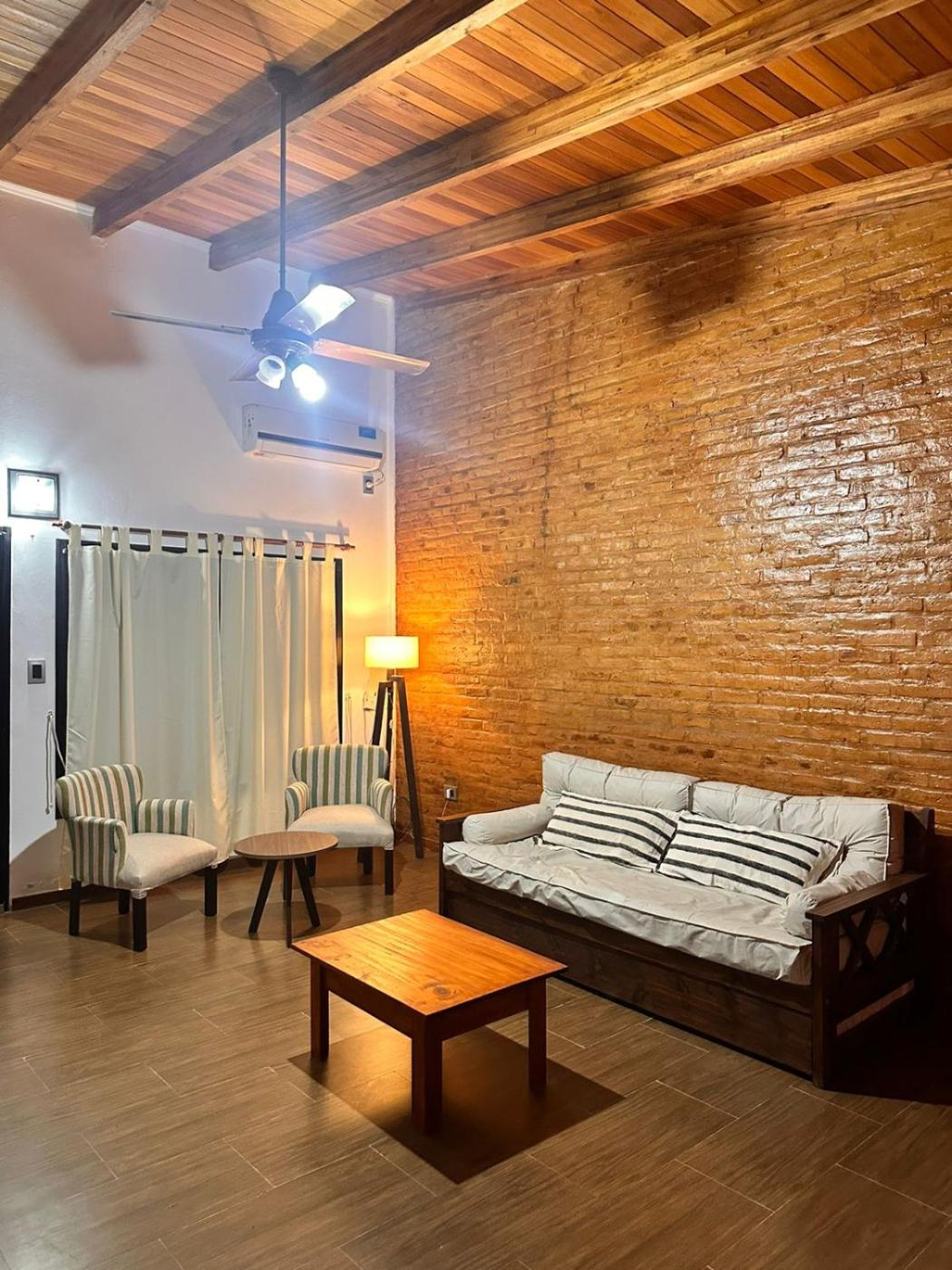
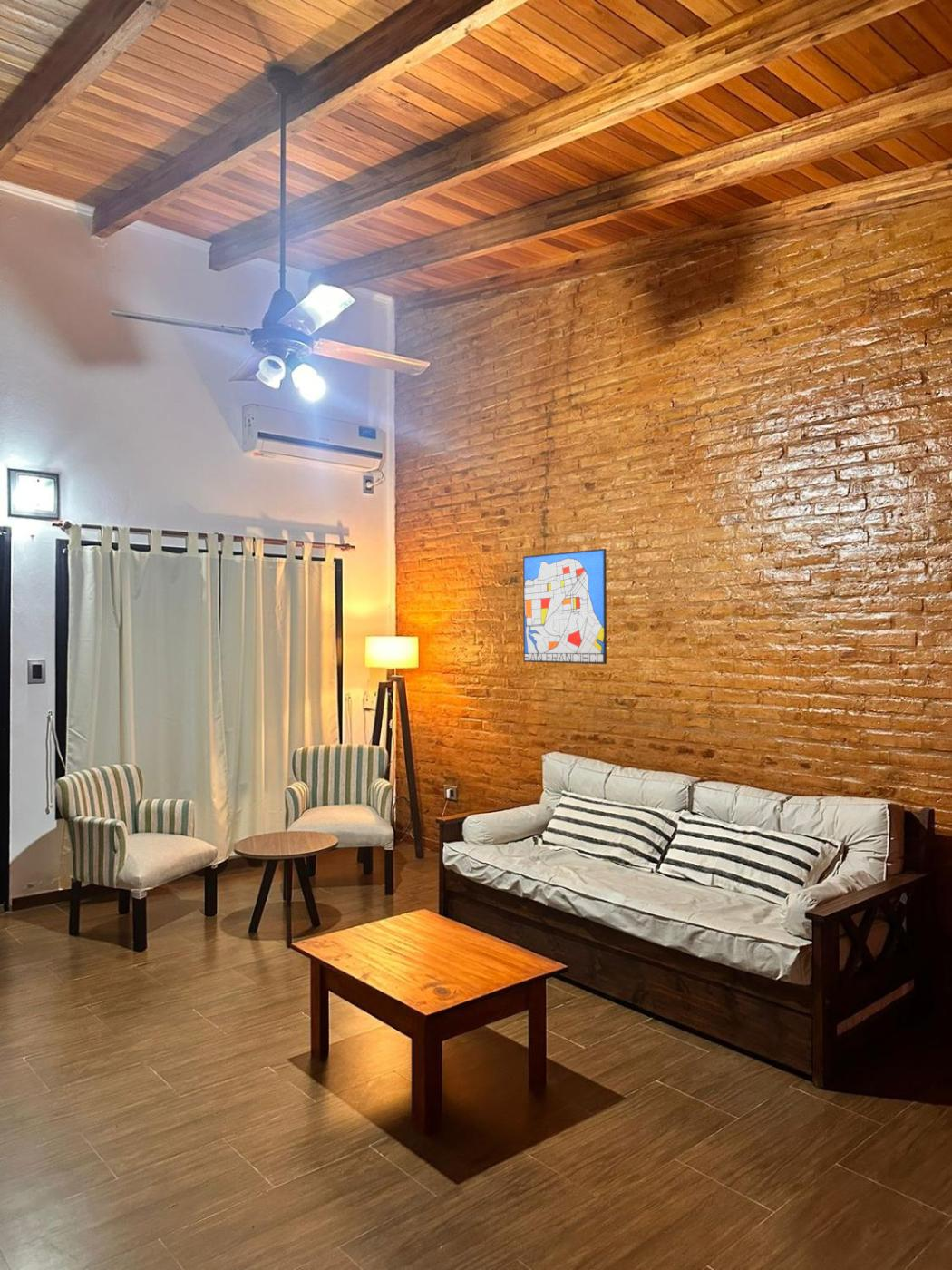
+ wall art (562, 608)
